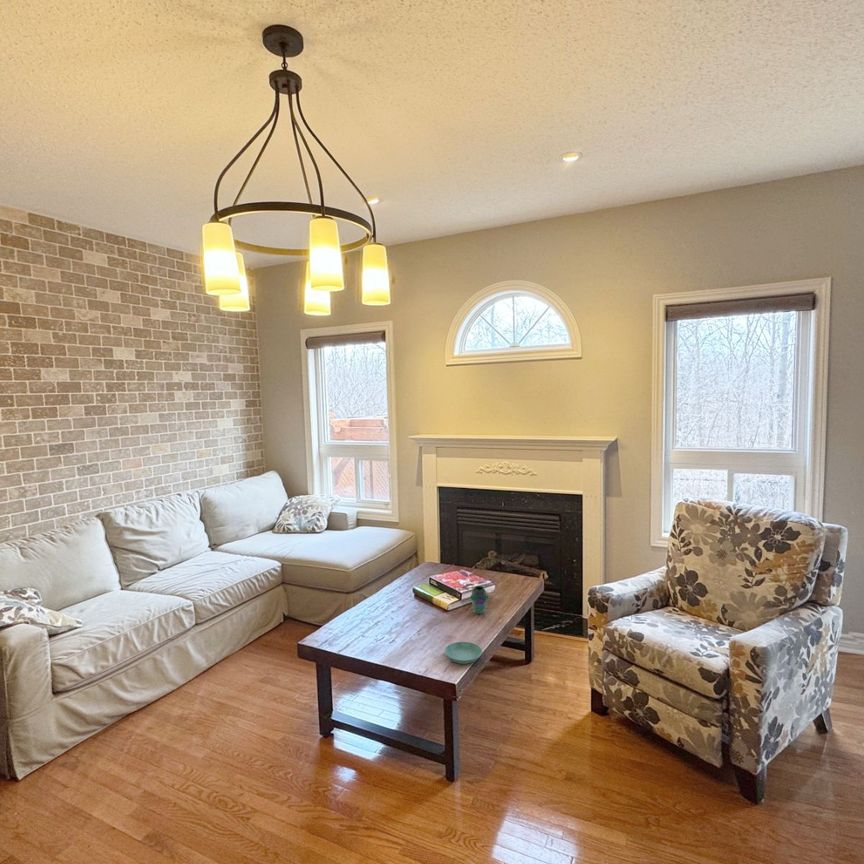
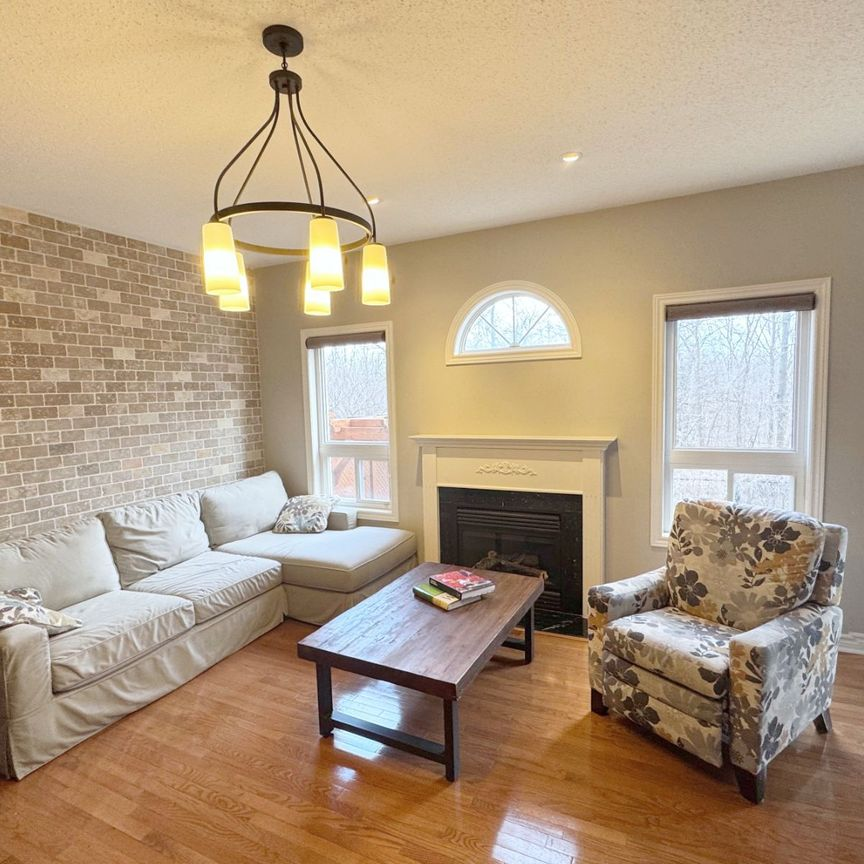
- vase (479, 600)
- saucer (463, 653)
